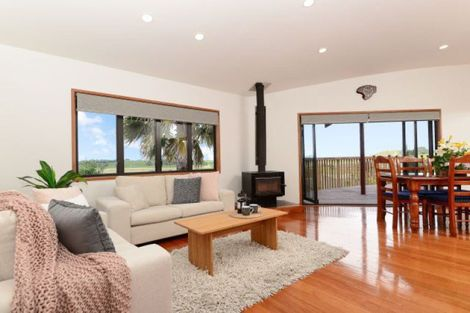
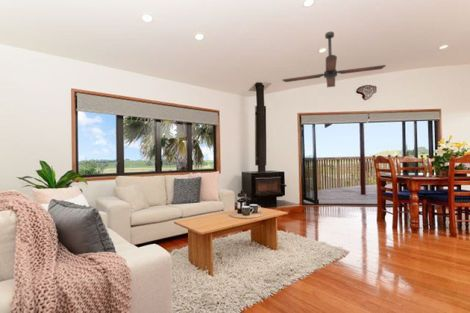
+ ceiling fan (329, 55)
